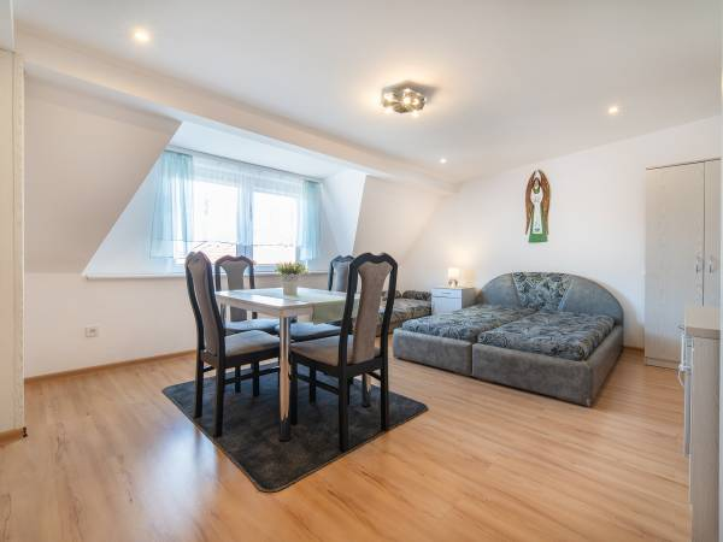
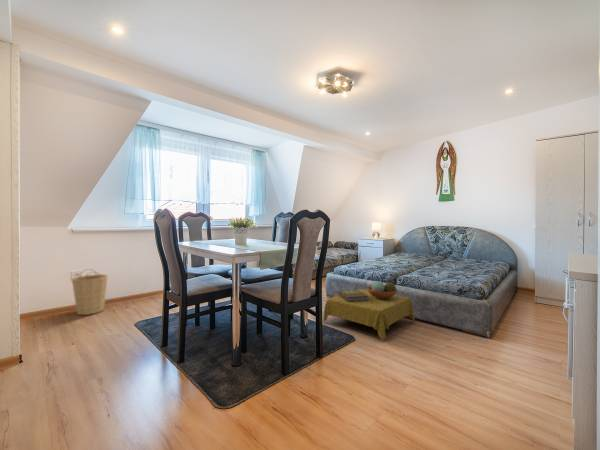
+ side table (368, 300)
+ basket (90, 291)
